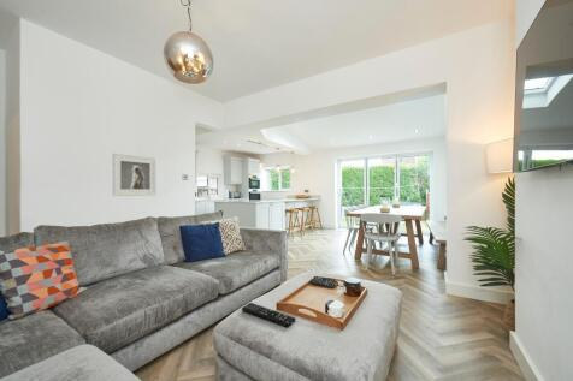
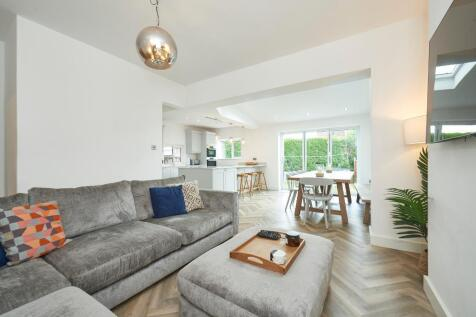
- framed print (135, 175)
- remote control (267, 314)
